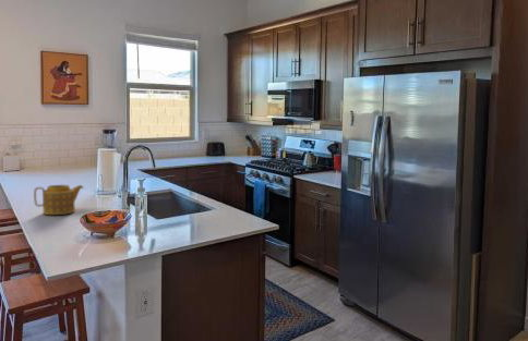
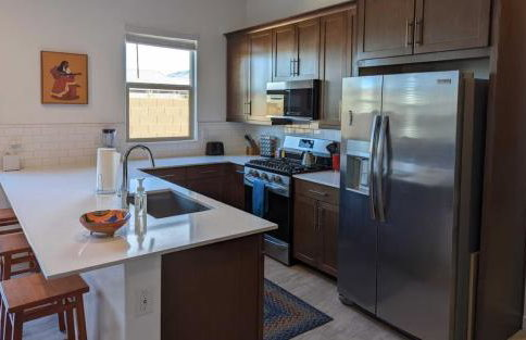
- teapot (60, 198)
